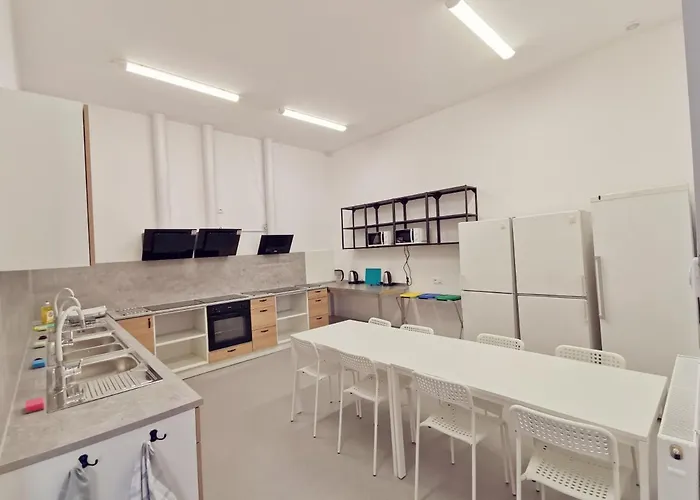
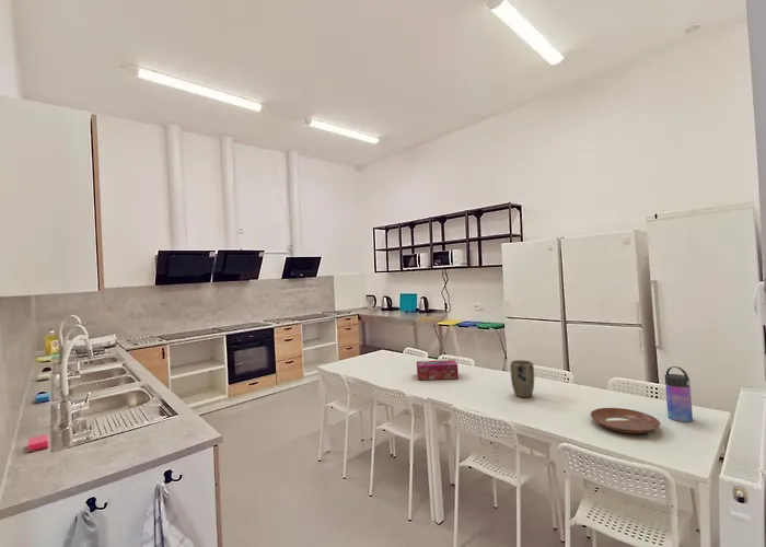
+ water bottle (677, 392)
+ plant pot (522, 379)
+ bowl (624, 421)
+ tissue box (437, 369)
